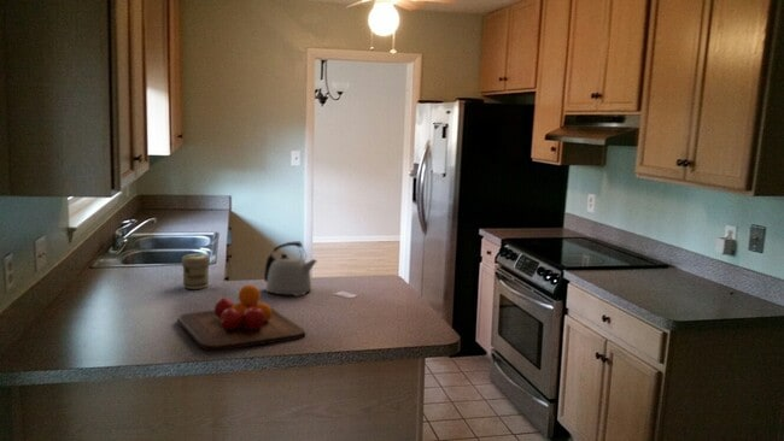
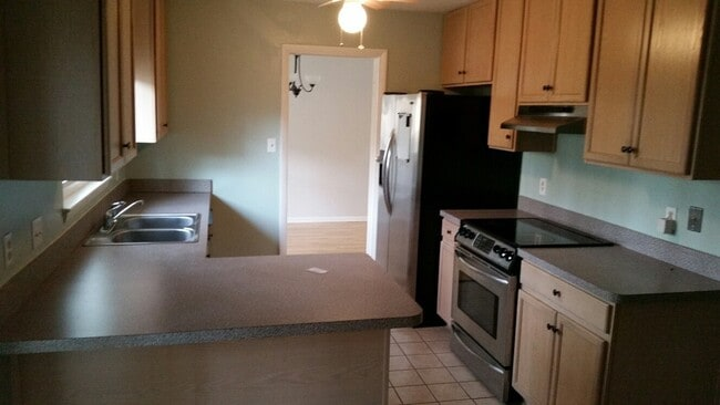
- jar (195, 271)
- kettle (289, 265)
- chopping board (239, 307)
